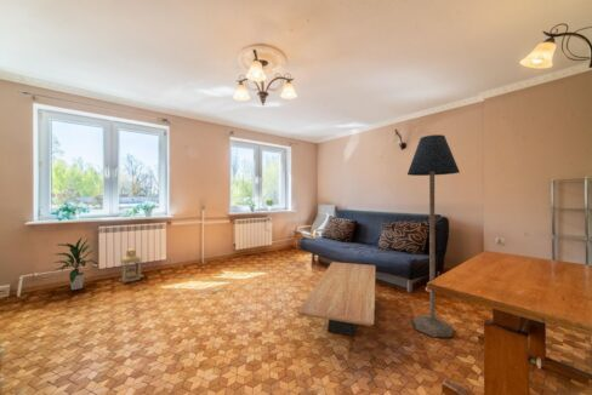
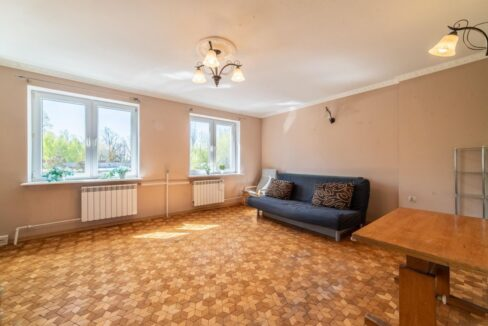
- indoor plant (75, 263)
- floor lamp (432, 231)
- coffee table (346, 298)
- lantern (131, 262)
